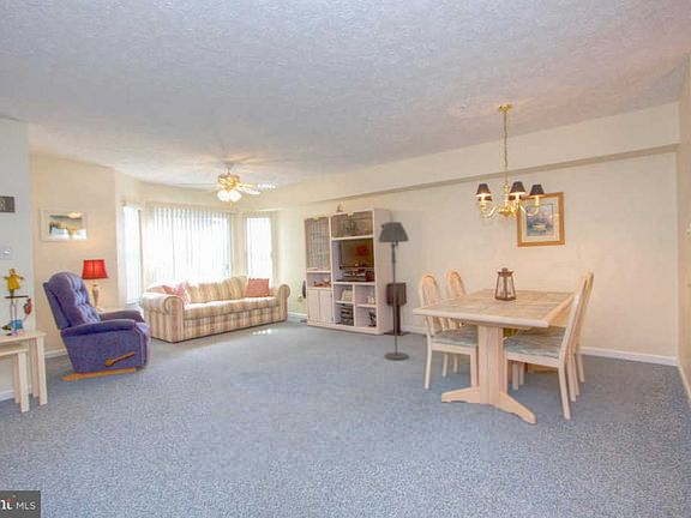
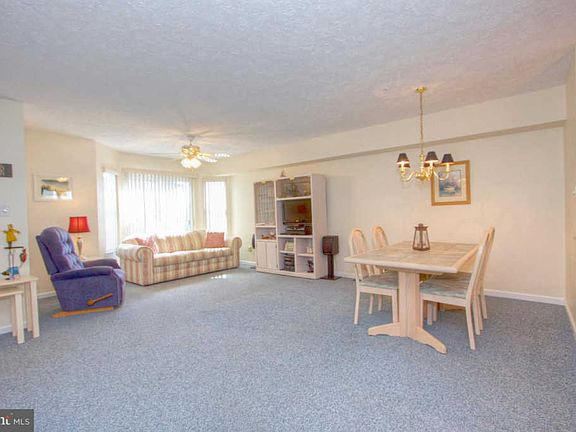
- floor lamp (393, 289)
